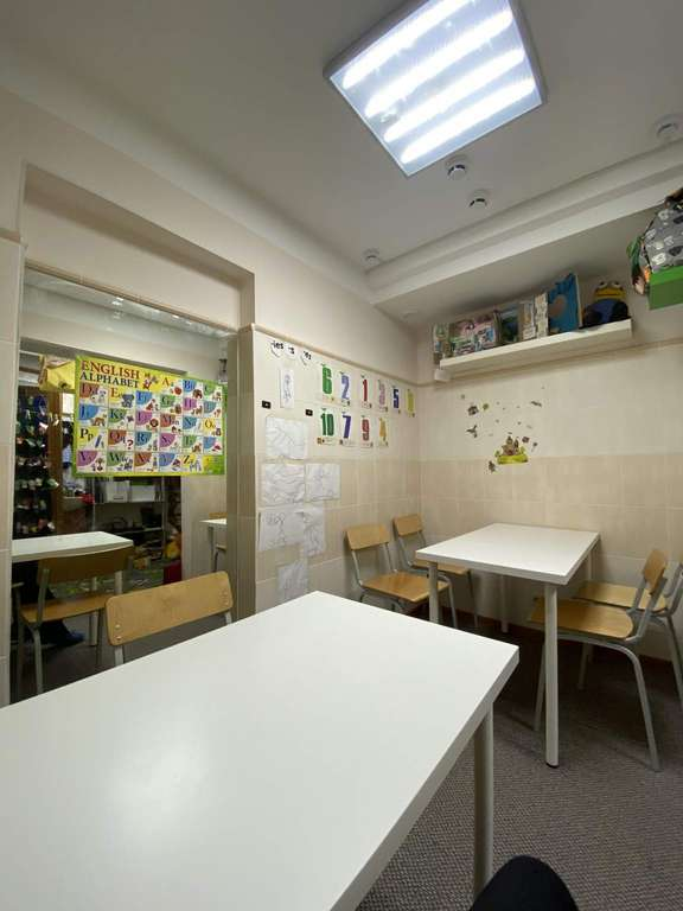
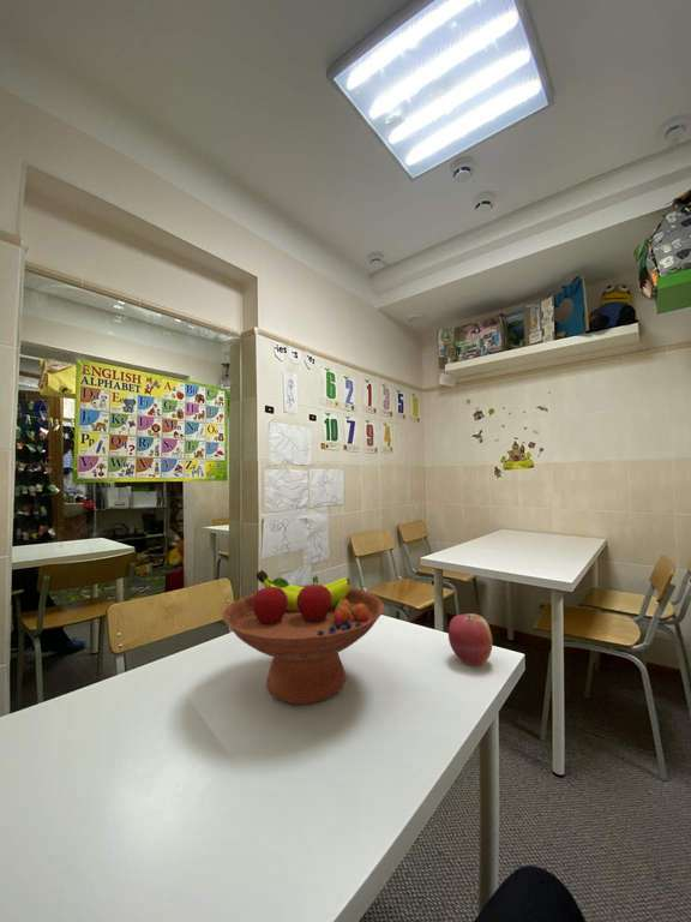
+ fruit bowl (305, 629)
+ apple (469, 637)
